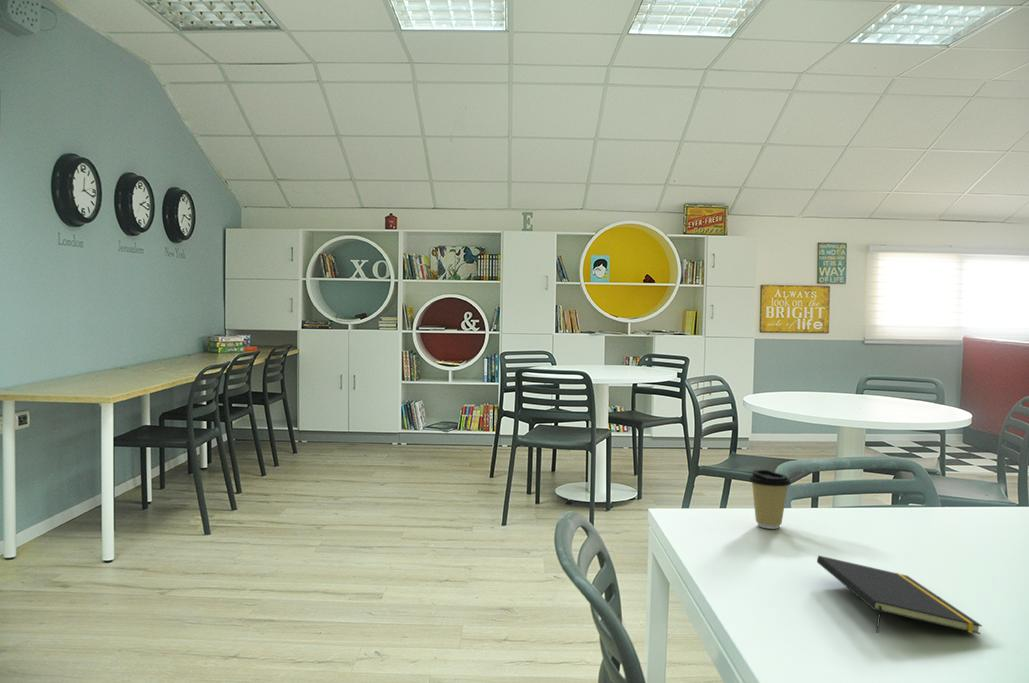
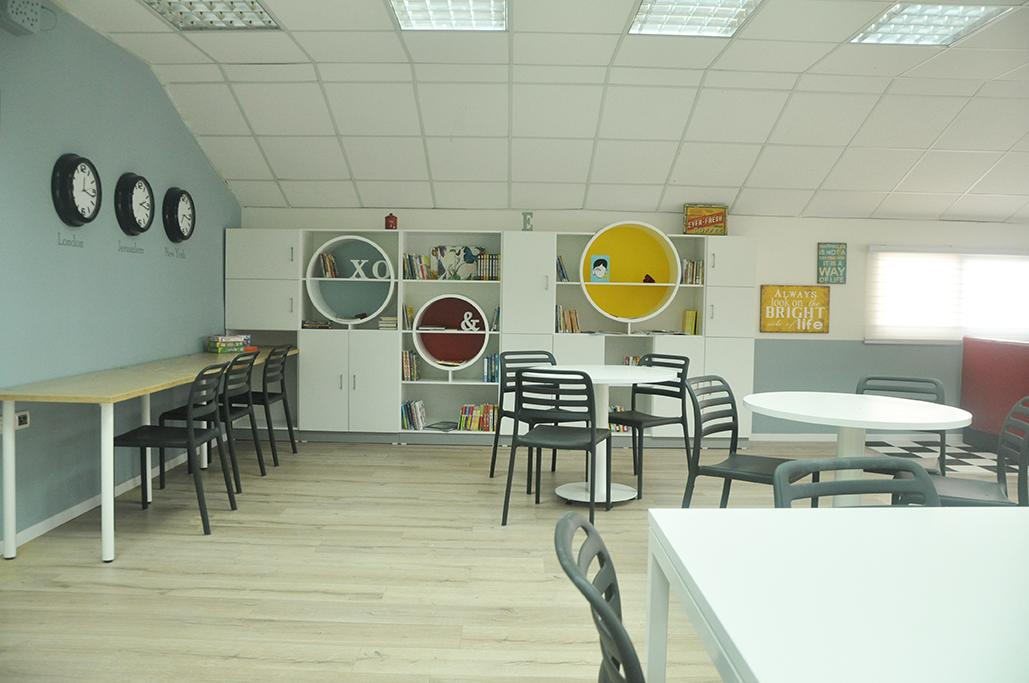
- coffee cup (769, 499)
- notepad (891, 591)
